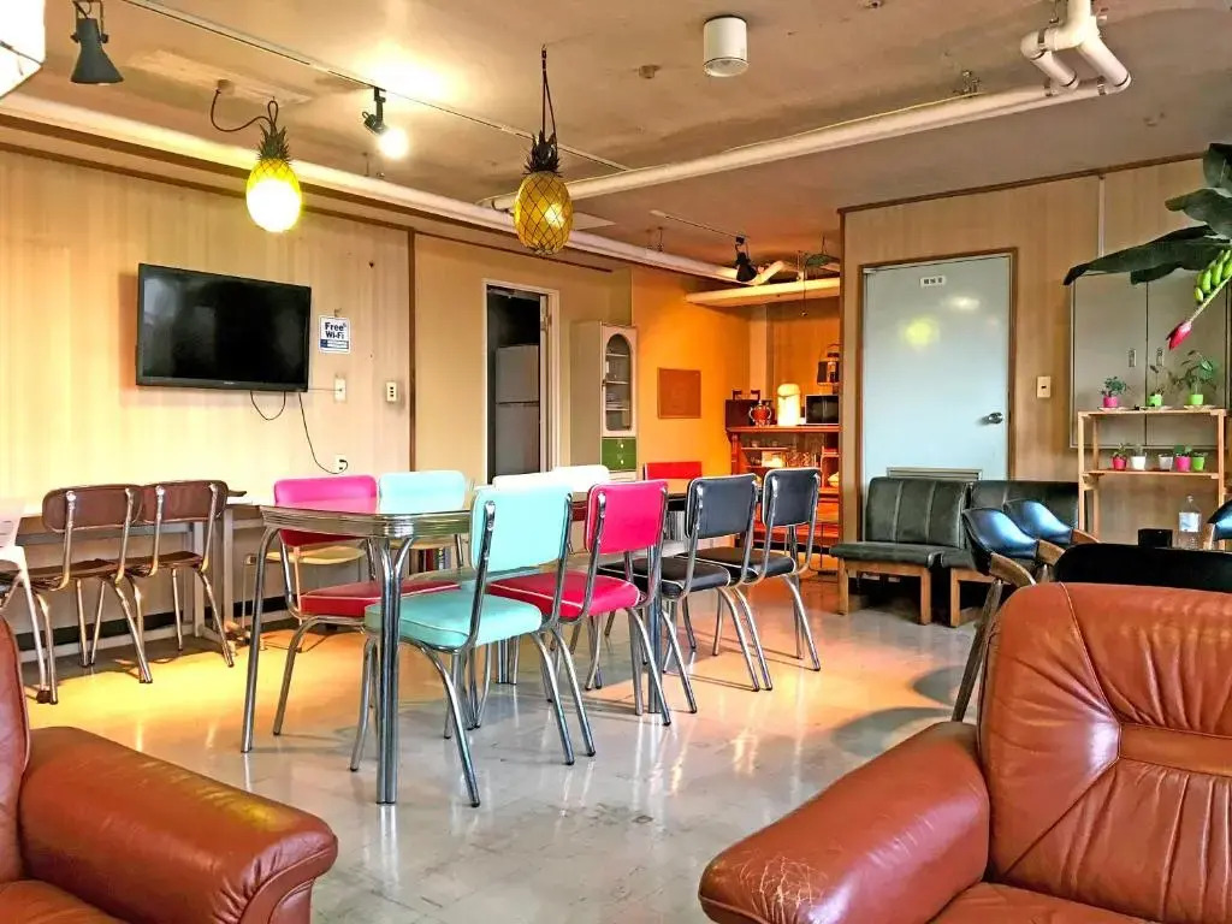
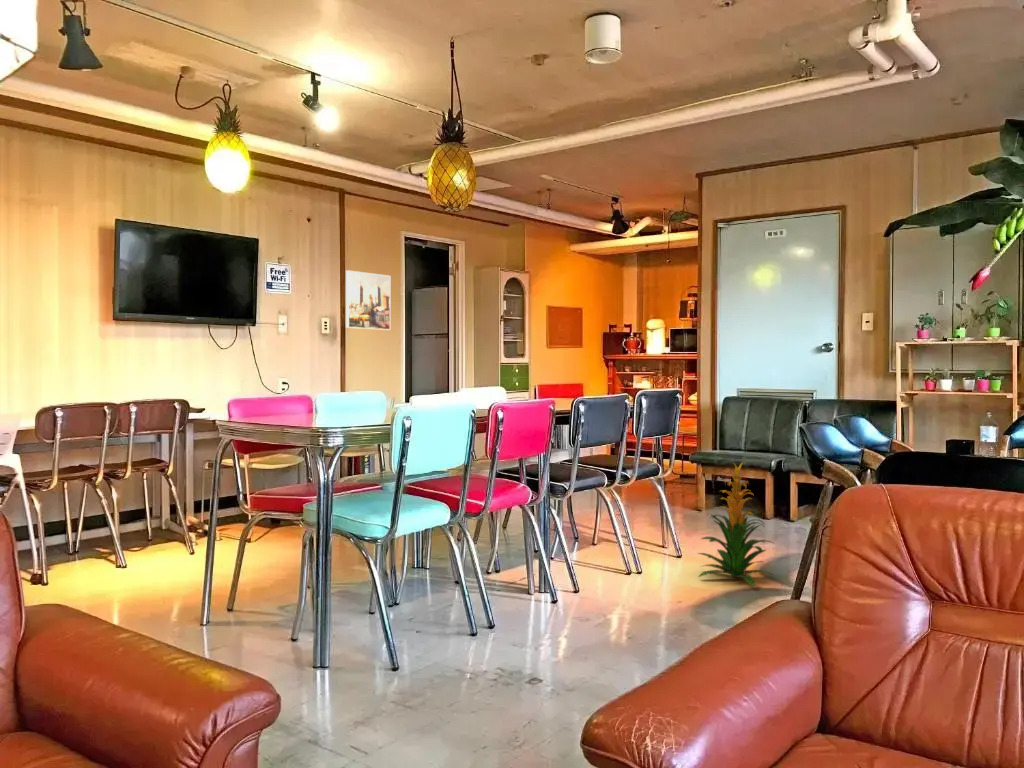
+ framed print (368, 301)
+ indoor plant (736, 520)
